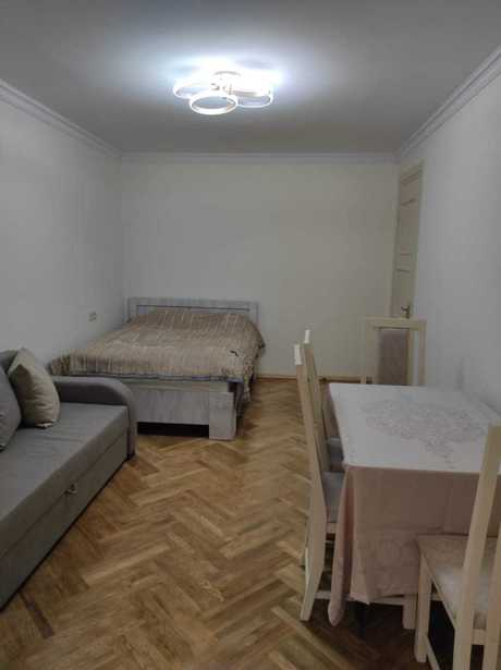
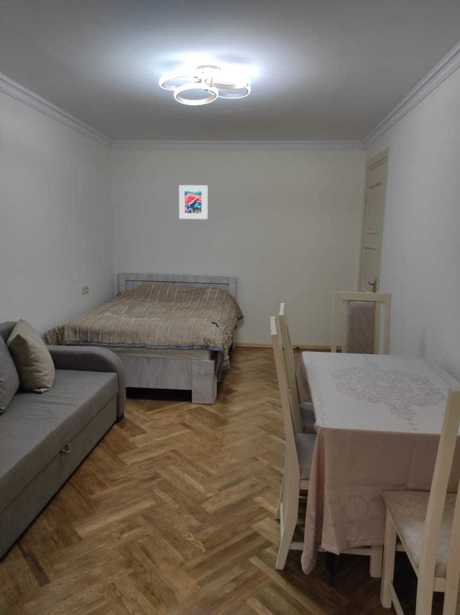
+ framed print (193, 202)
